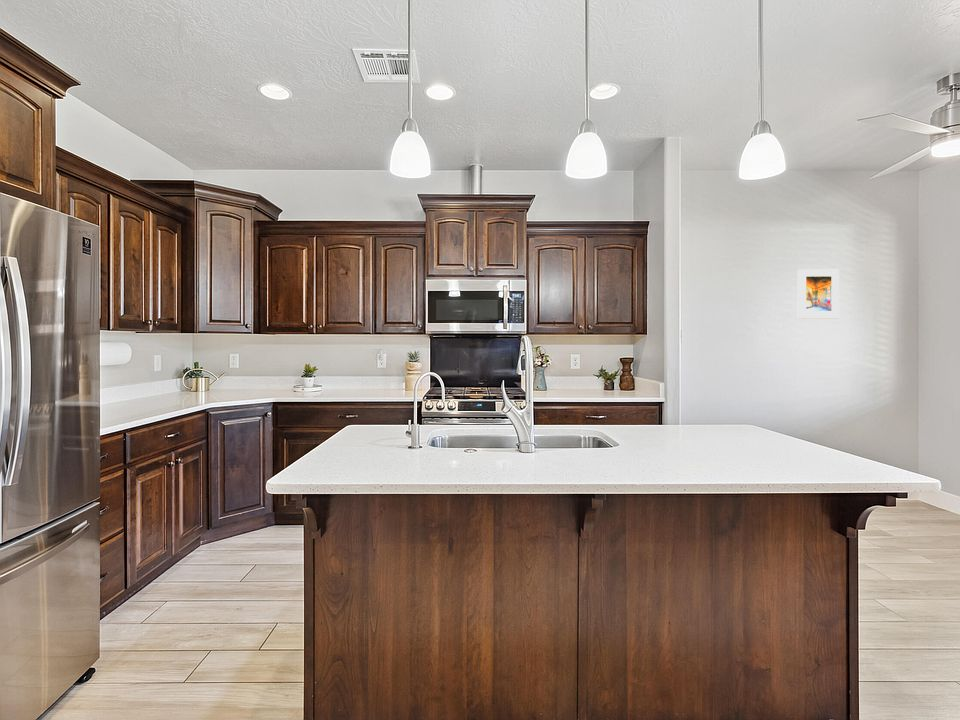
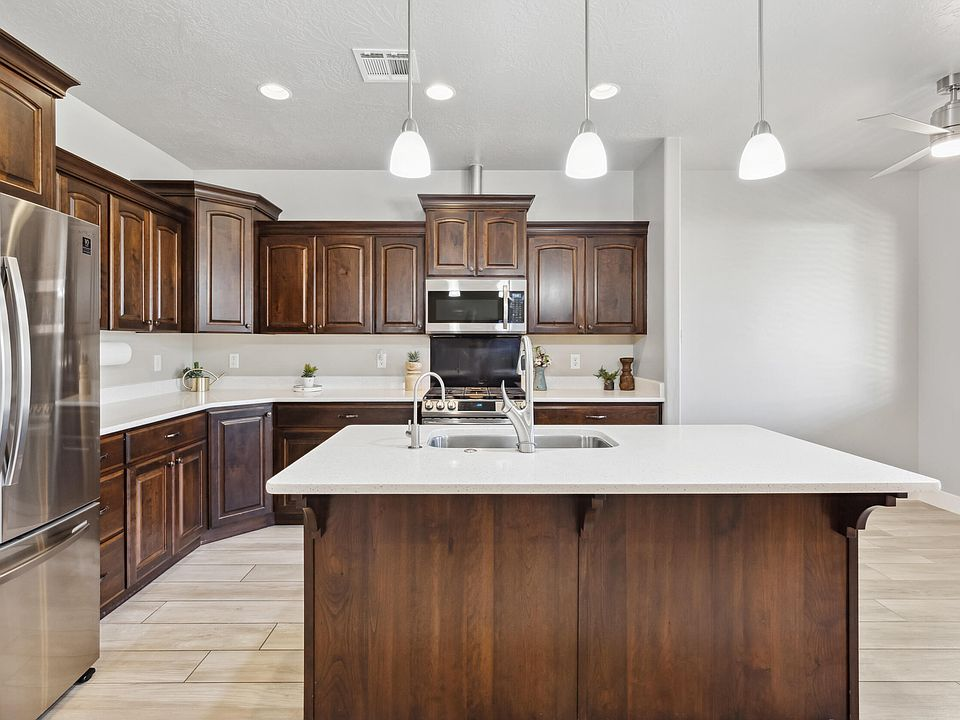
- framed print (818, 293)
